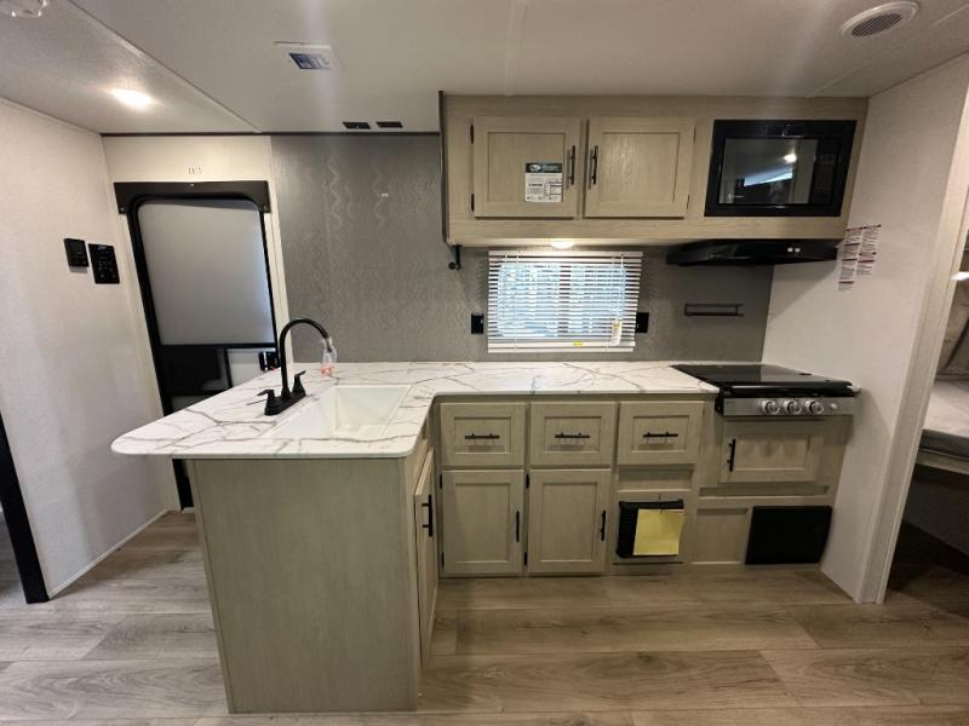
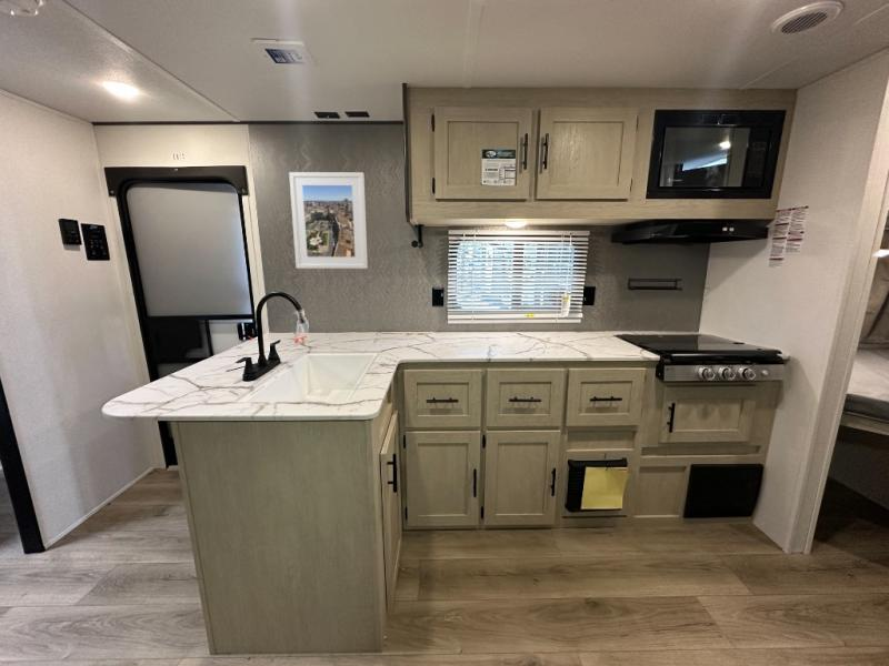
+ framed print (329, 221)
